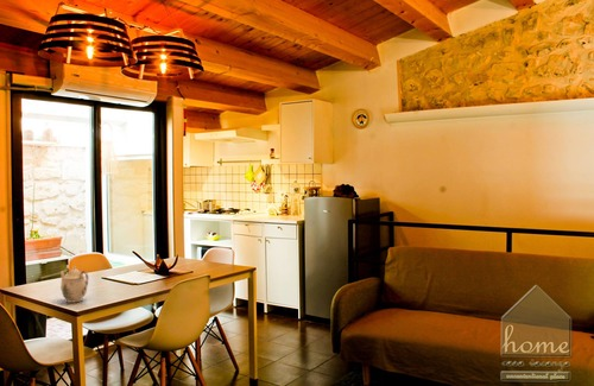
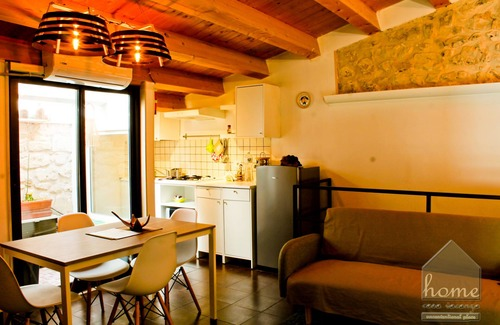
- teapot (74, 283)
